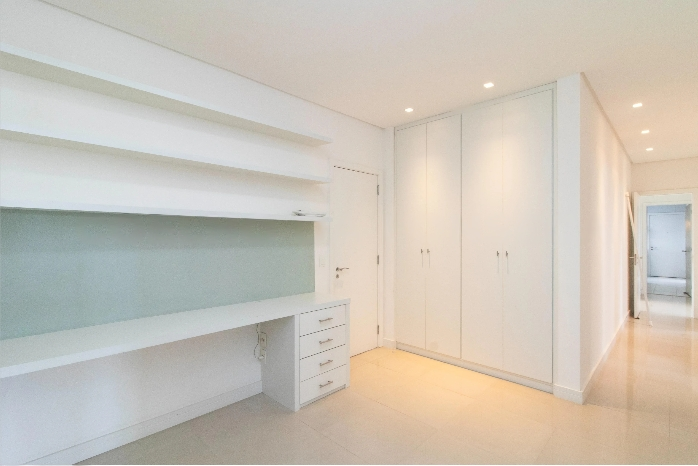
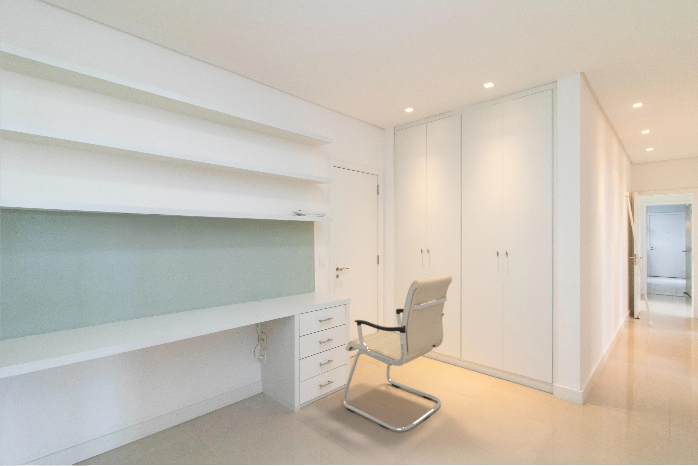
+ office chair (396, 339)
